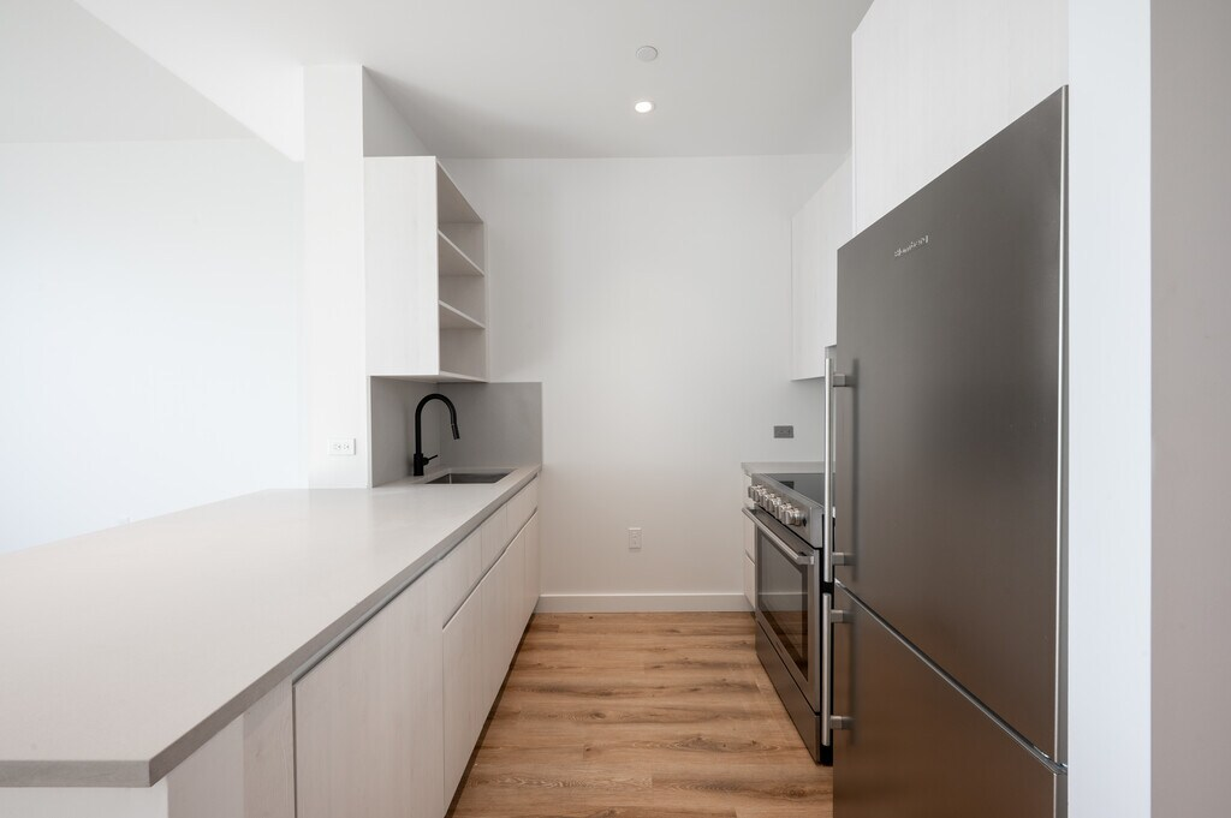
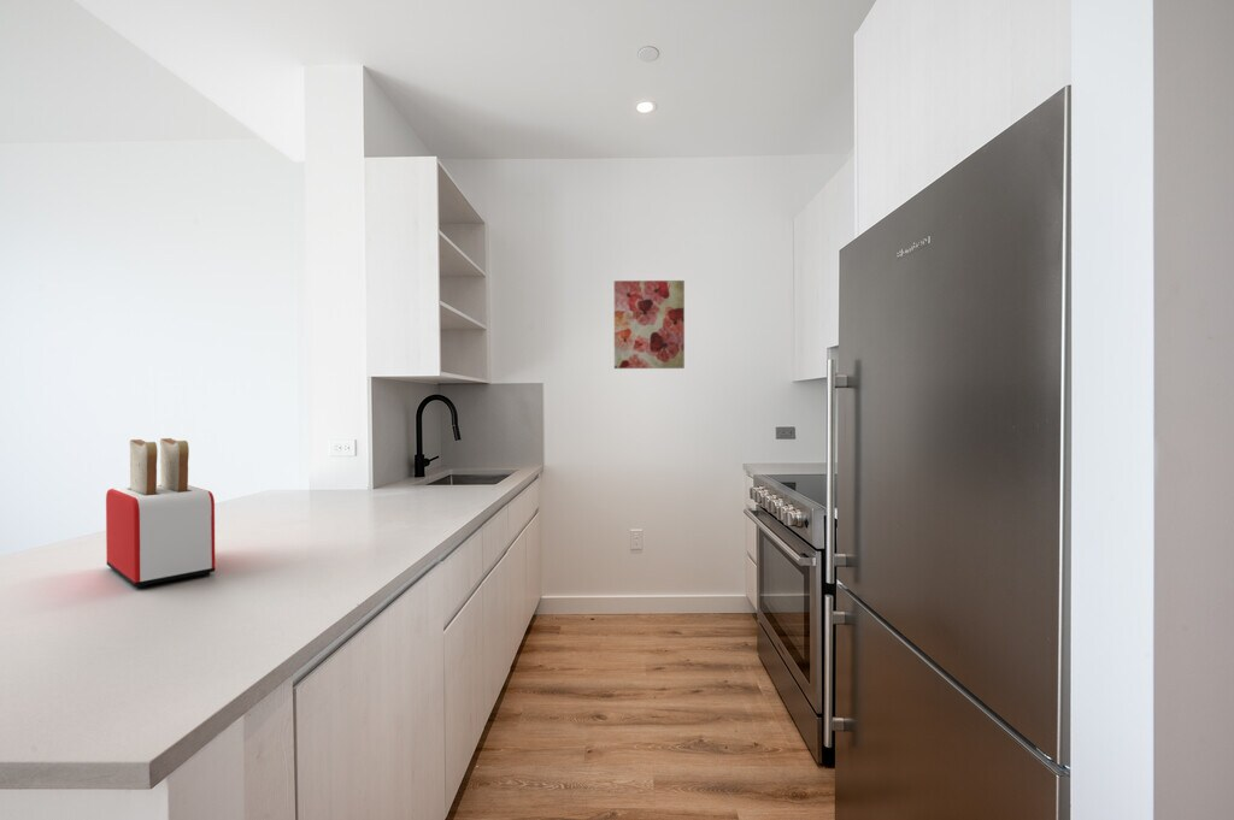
+ toaster (157, 505)
+ wall art (648, 324)
